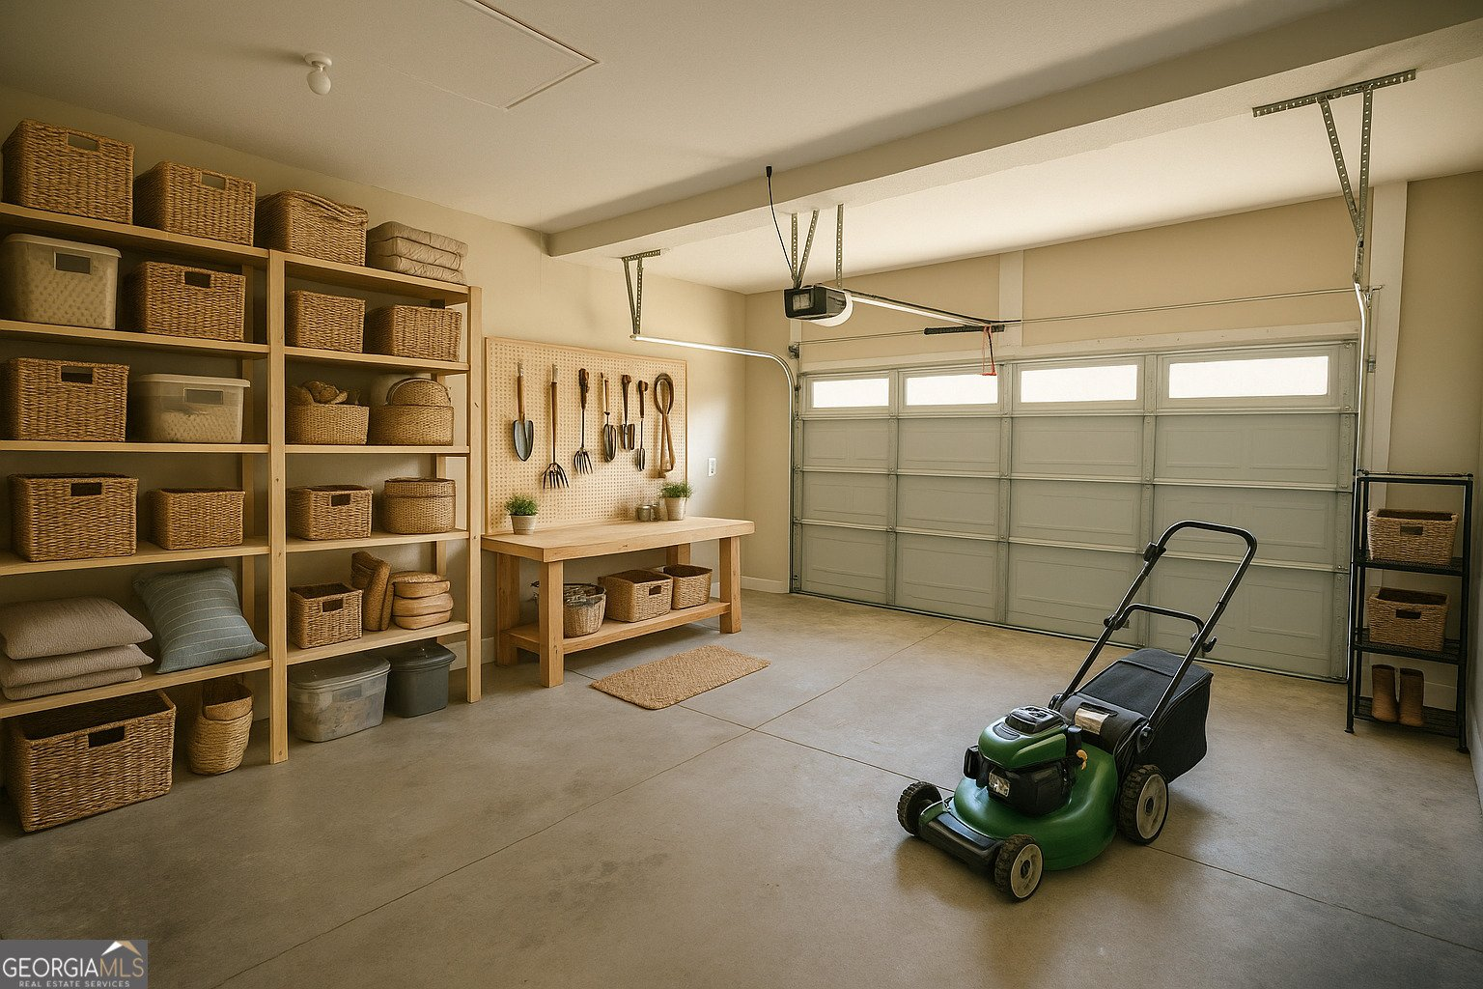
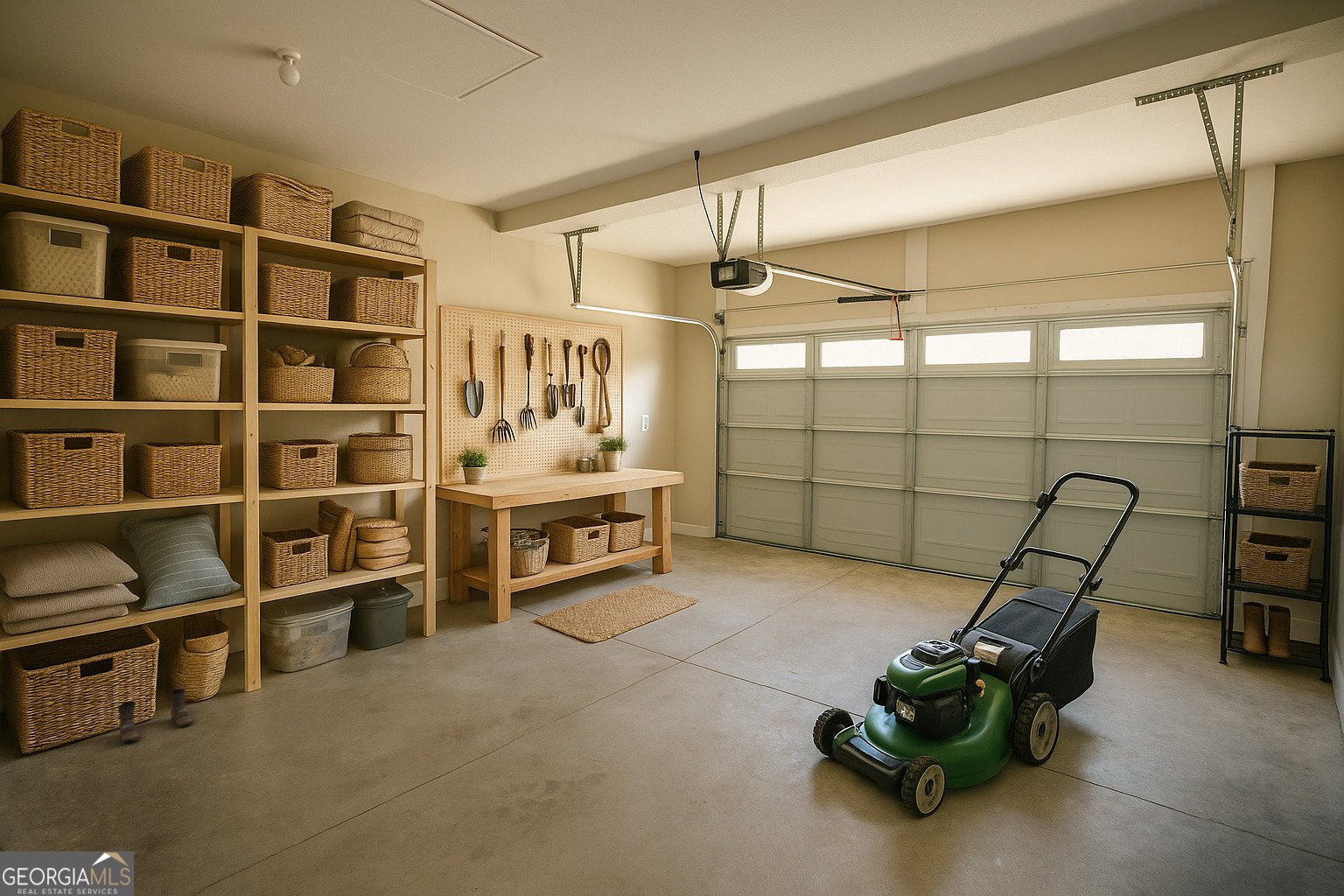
+ boots (171, 715)
